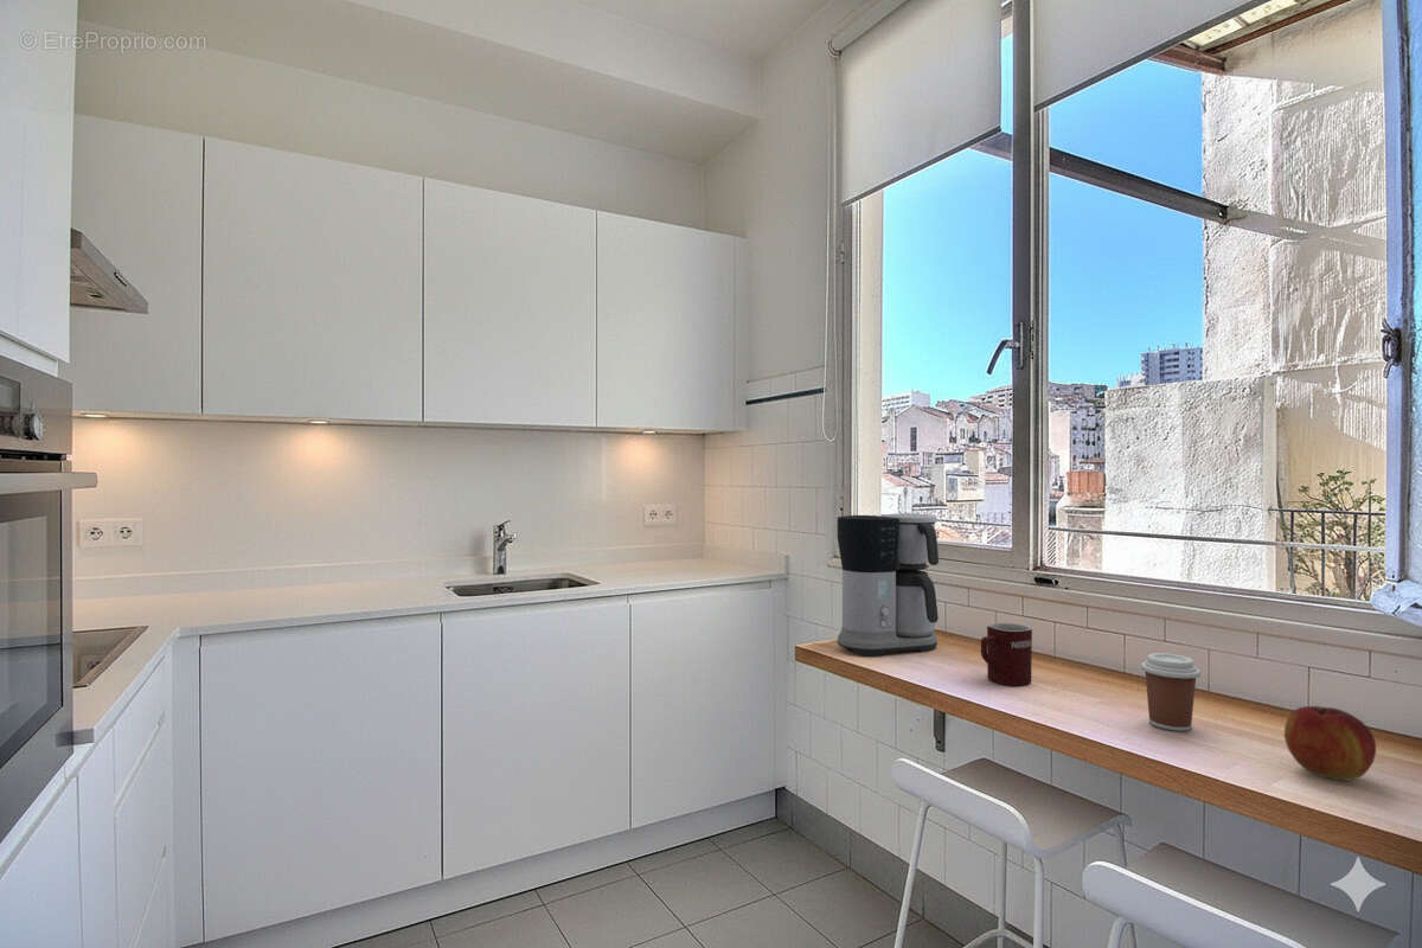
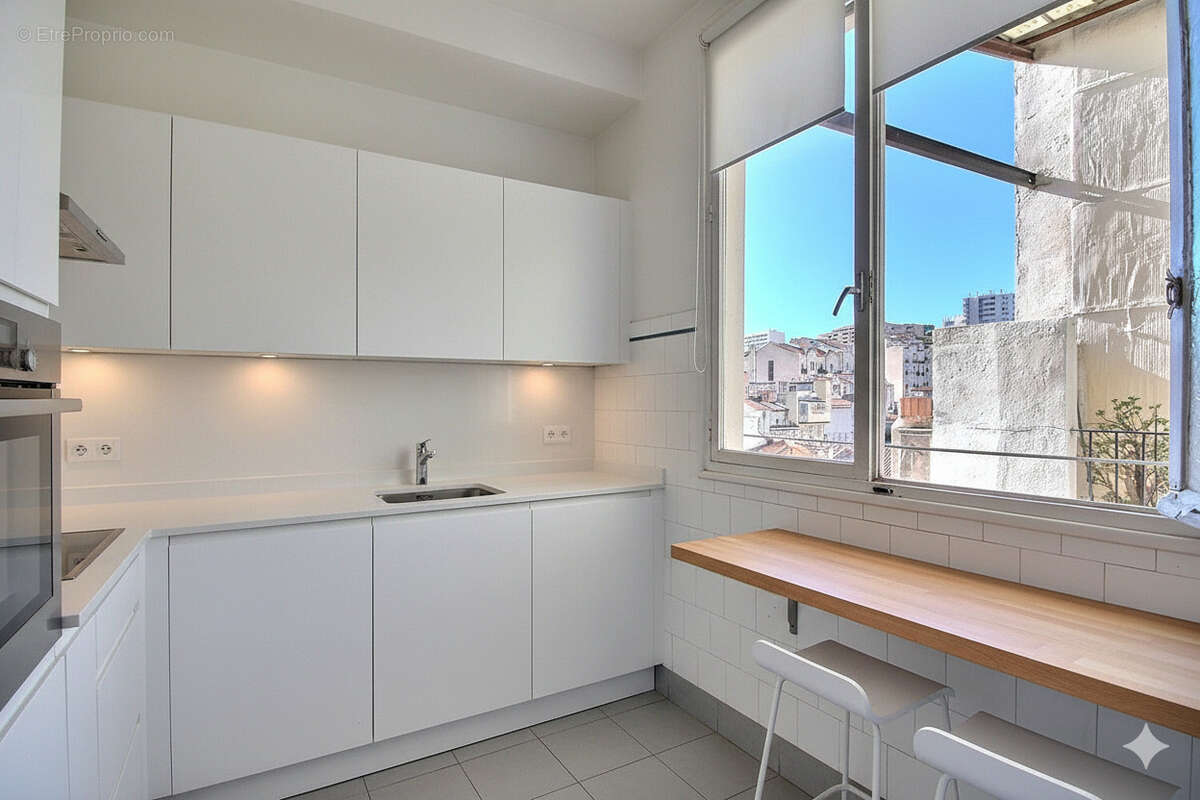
- coffee cup (1170, 691)
- apple (1328, 741)
- coffee maker (891, 581)
- mug (1003, 654)
